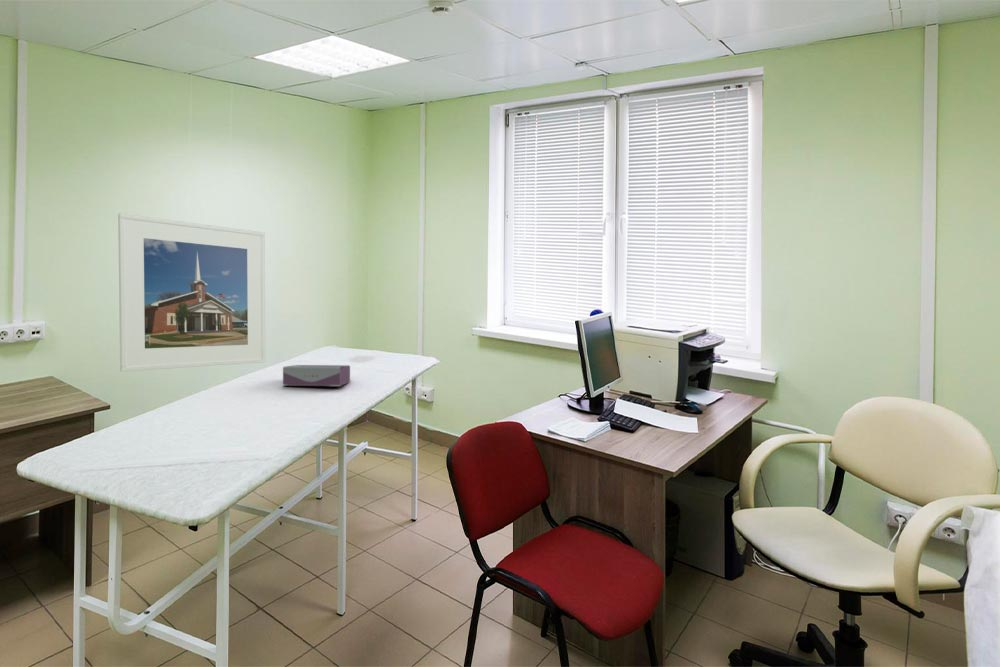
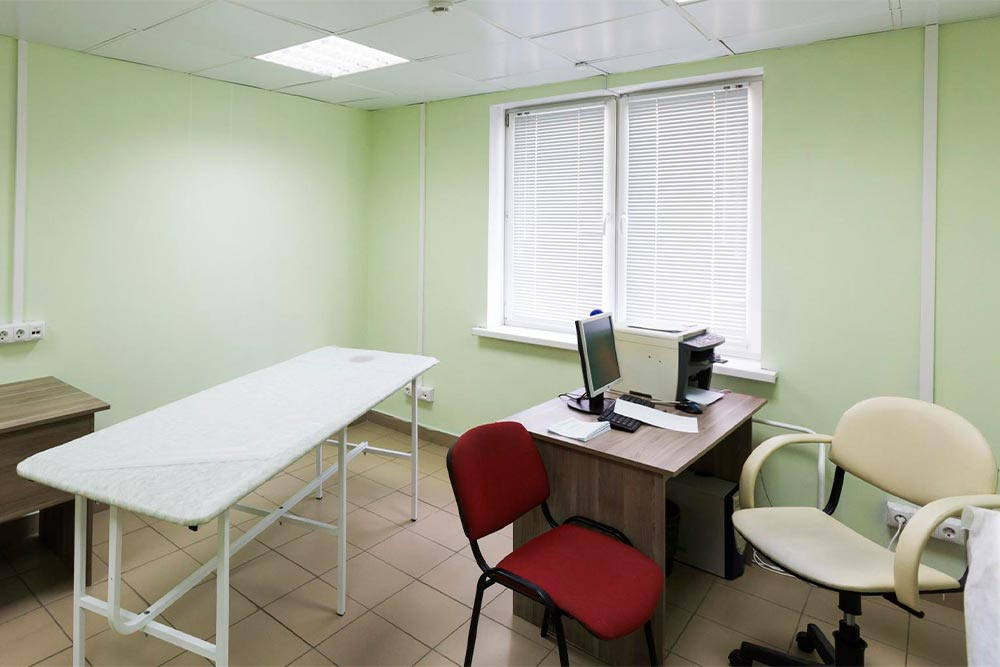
- tissue box (317, 374)
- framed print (199, 295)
